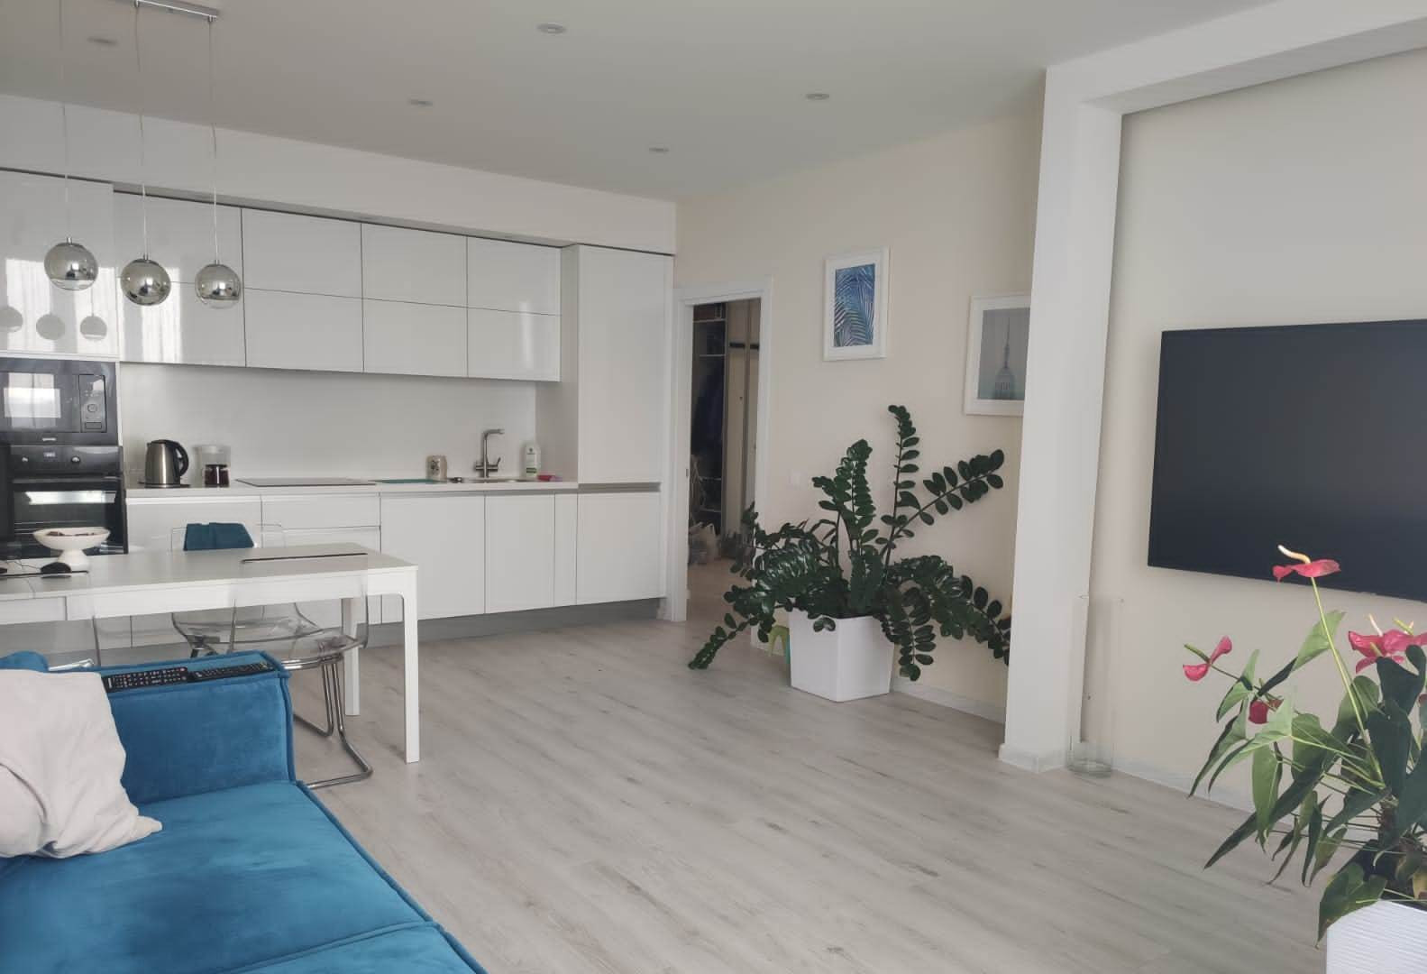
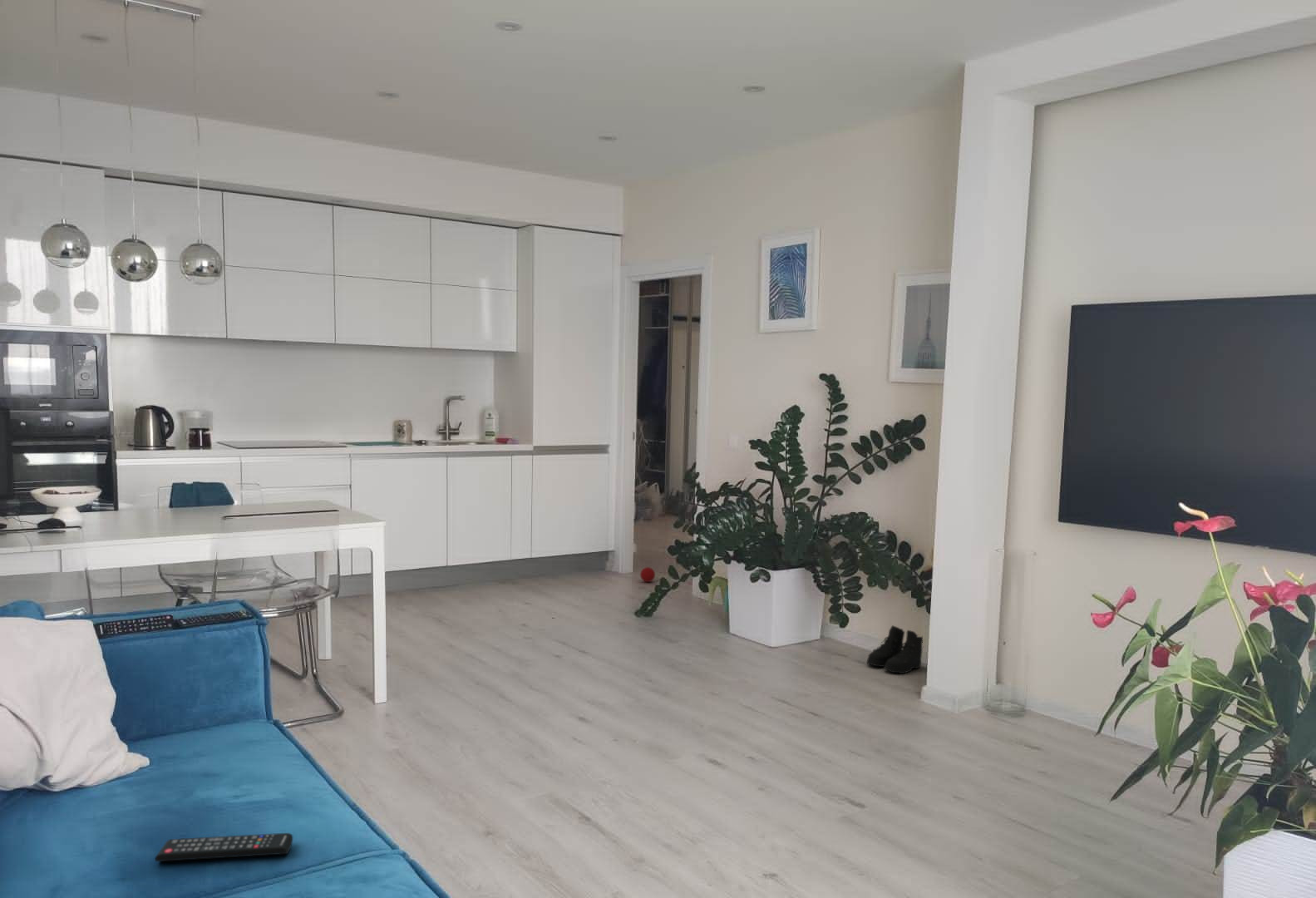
+ ball (648, 575)
+ boots (895, 648)
+ remote control (225, 848)
